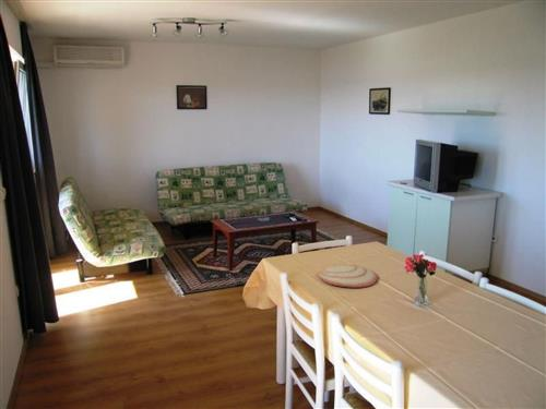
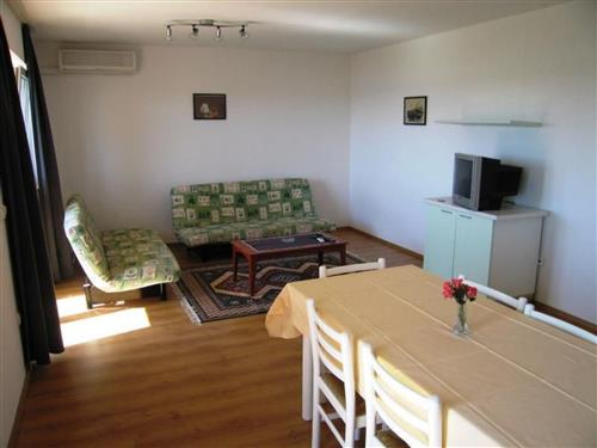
- plate (347, 273)
